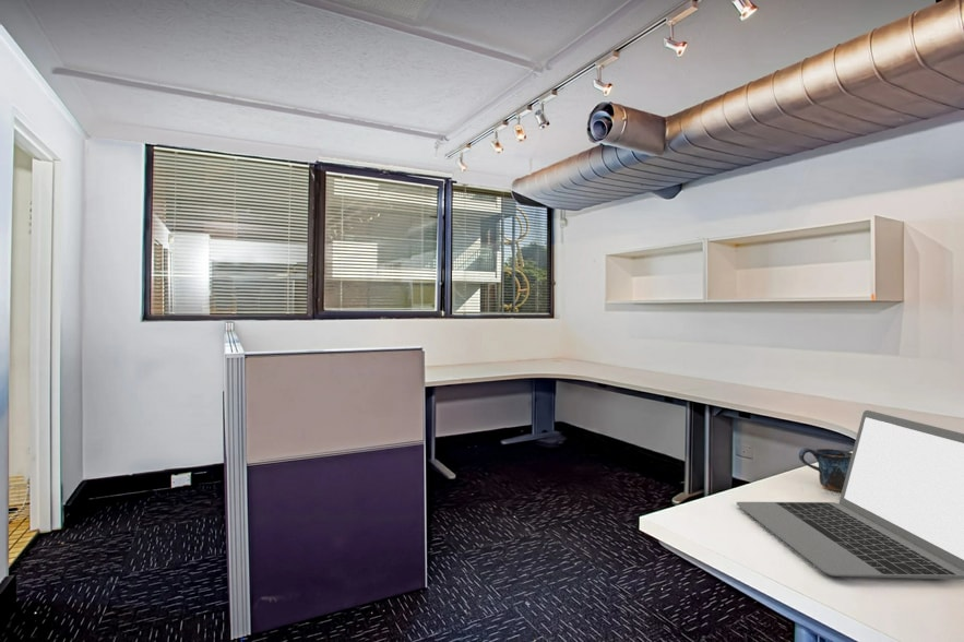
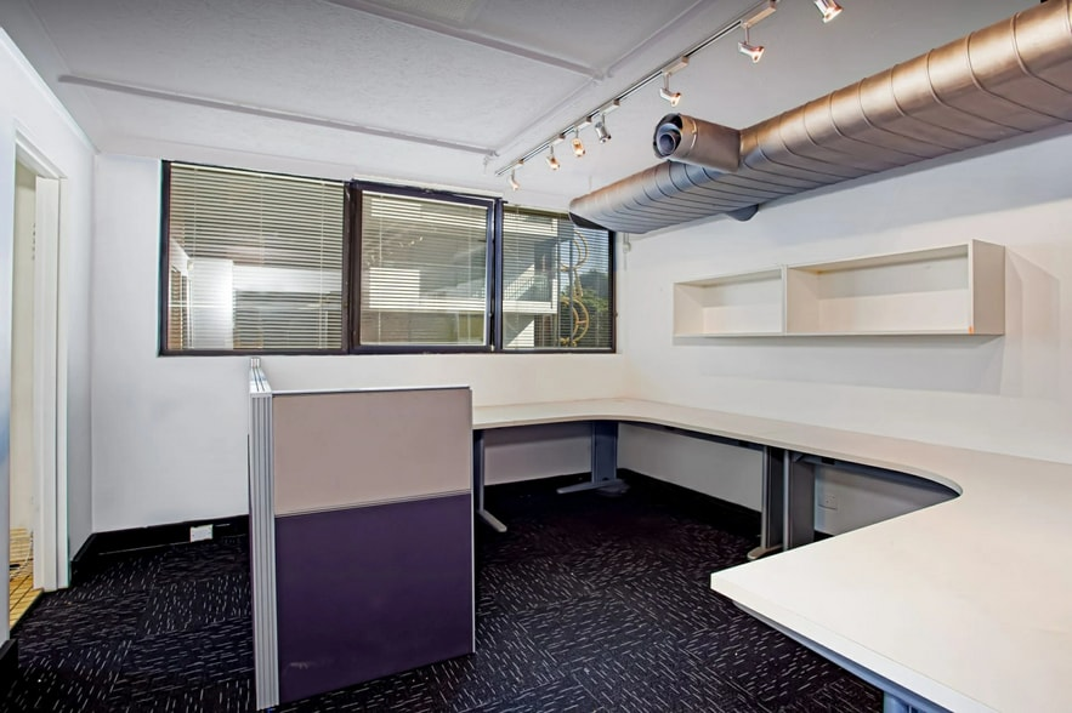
- mug (825, 467)
- laptop (849, 479)
